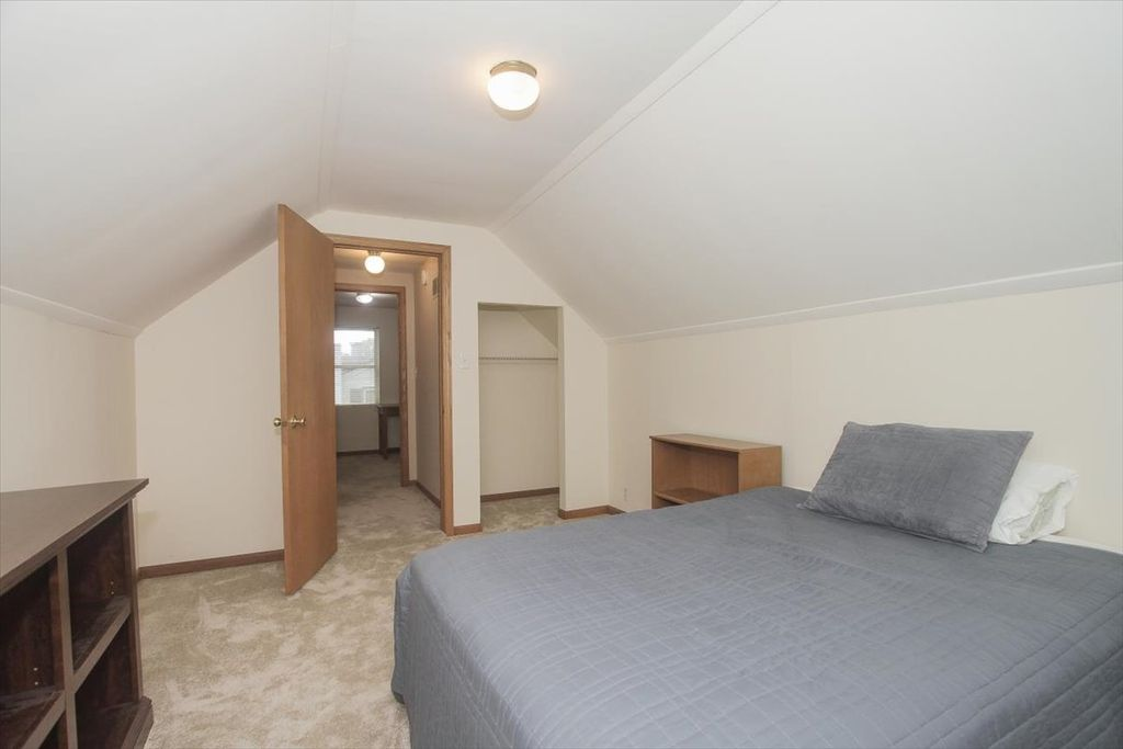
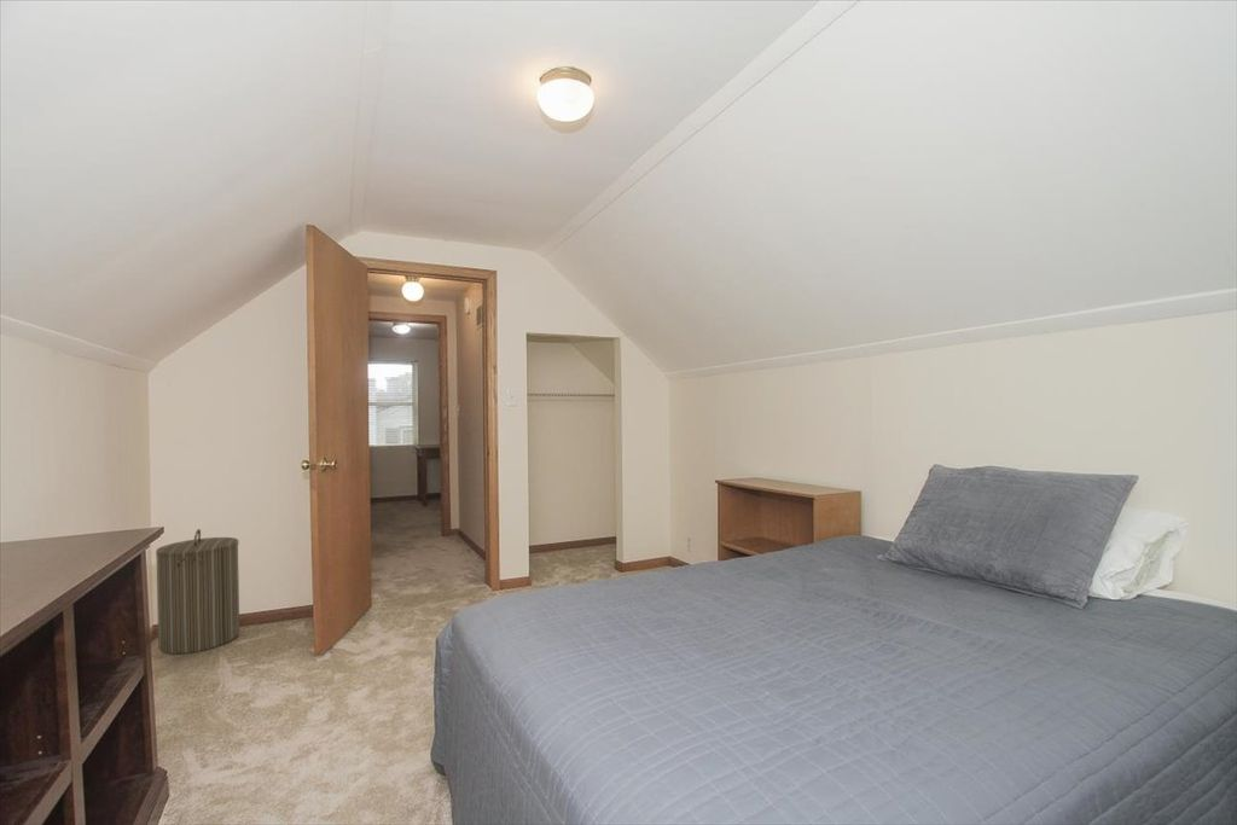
+ laundry hamper (199, 585)
